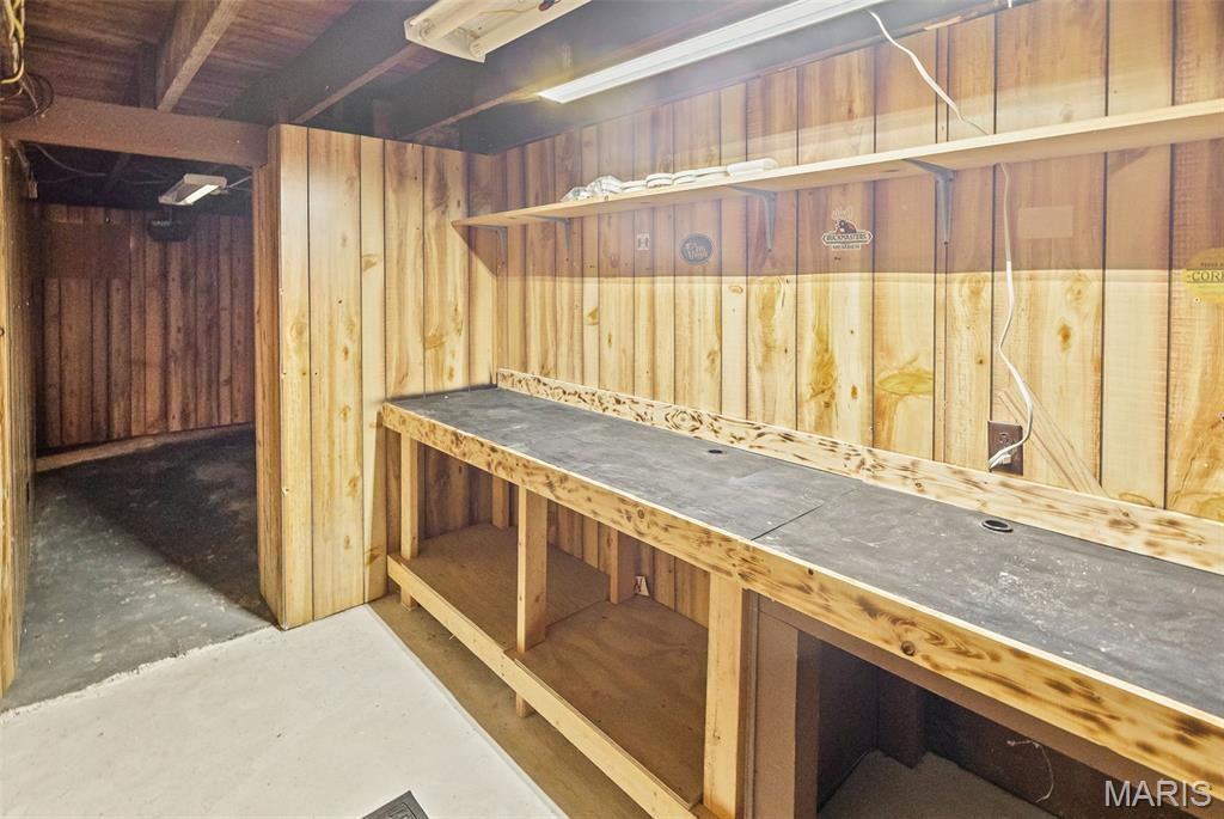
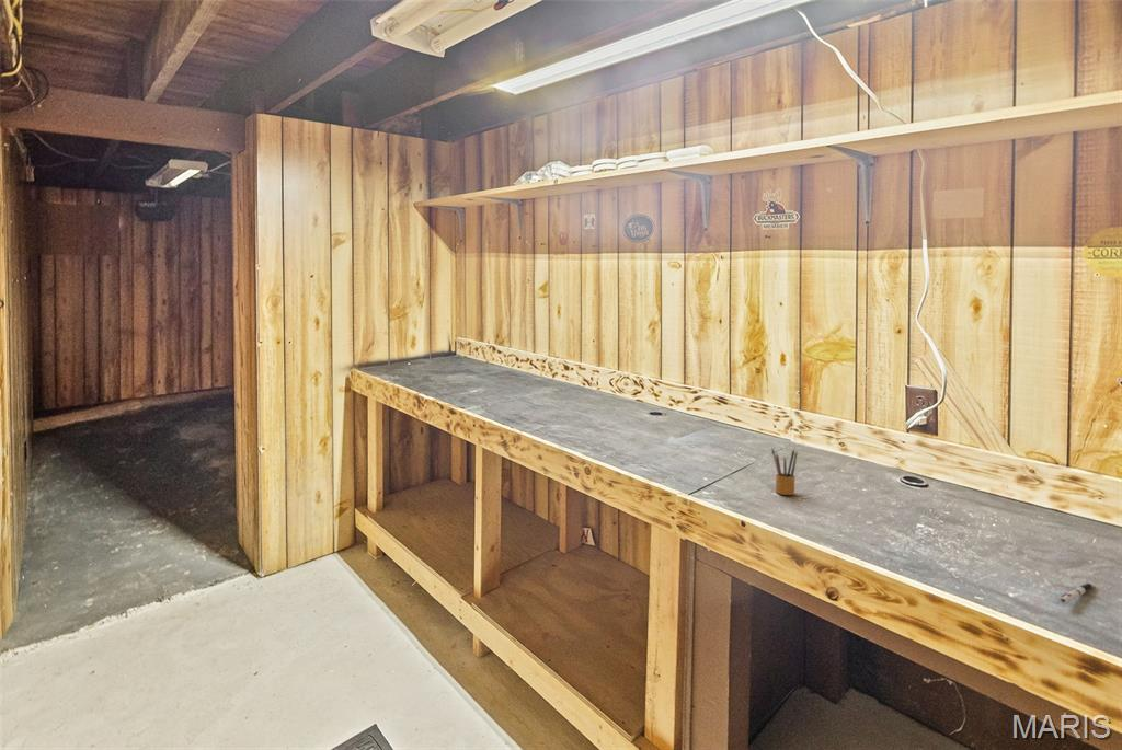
+ pencil box (785, 470)
+ pen (1077, 591)
